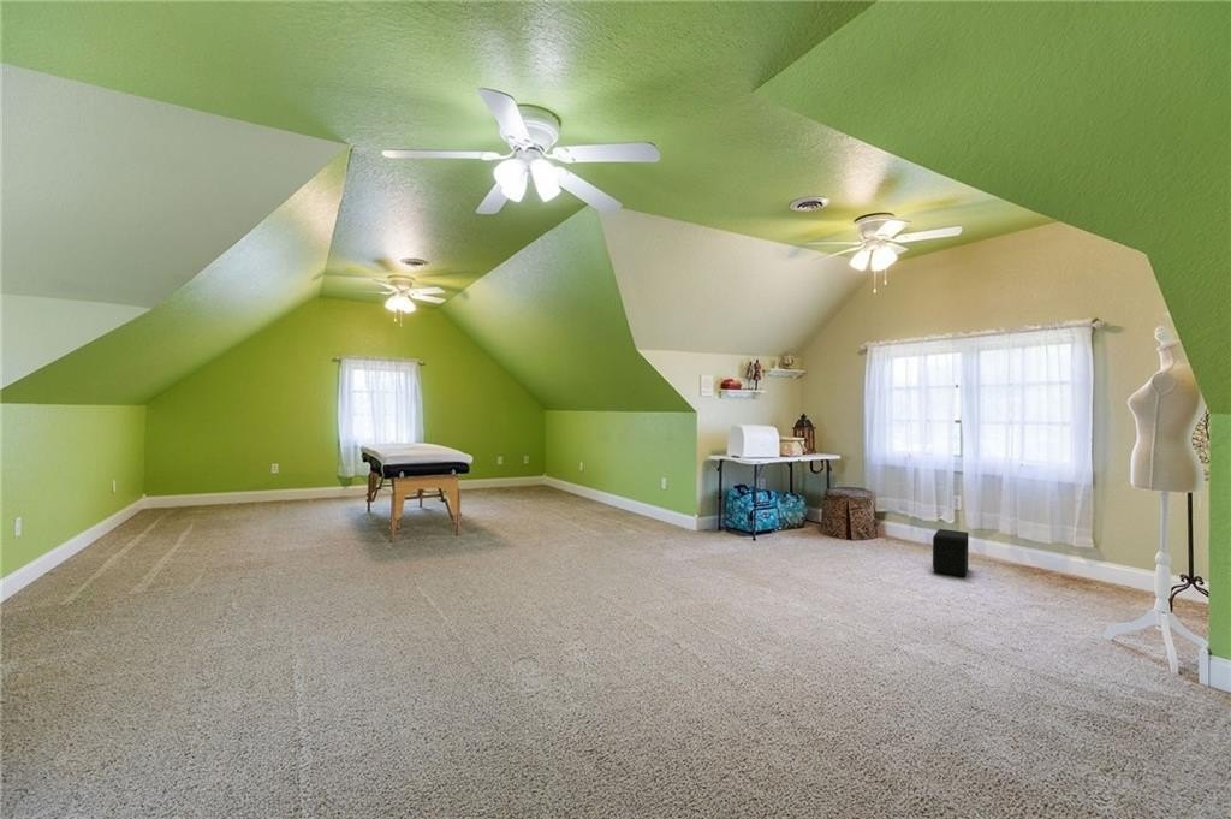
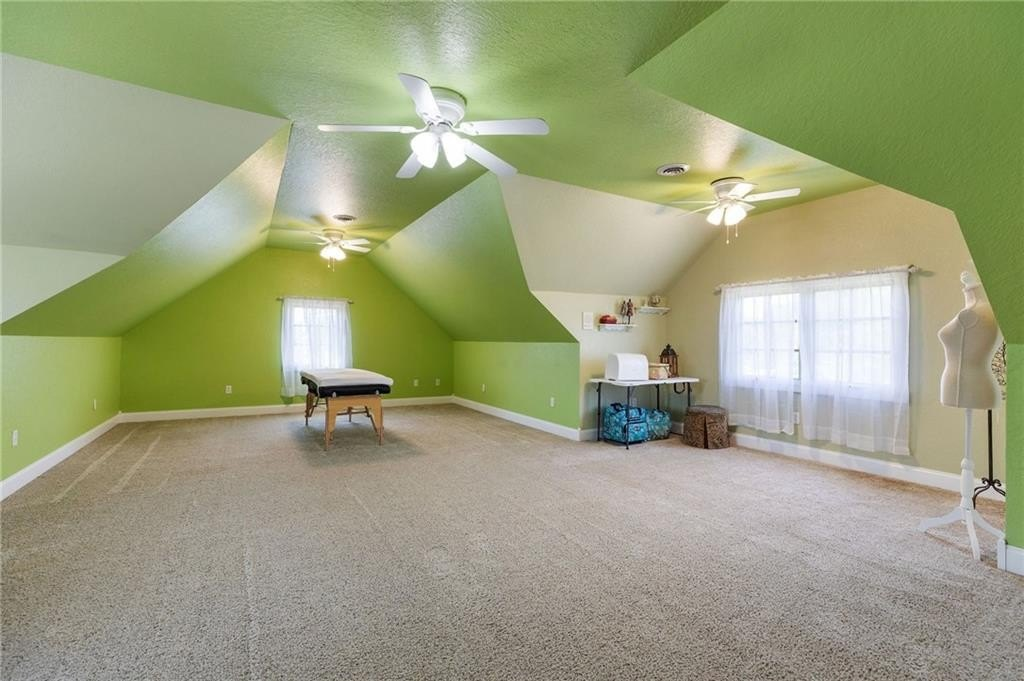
- air purifier (950, 551)
